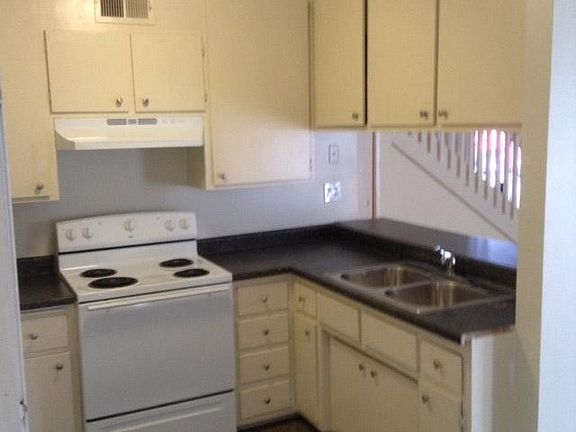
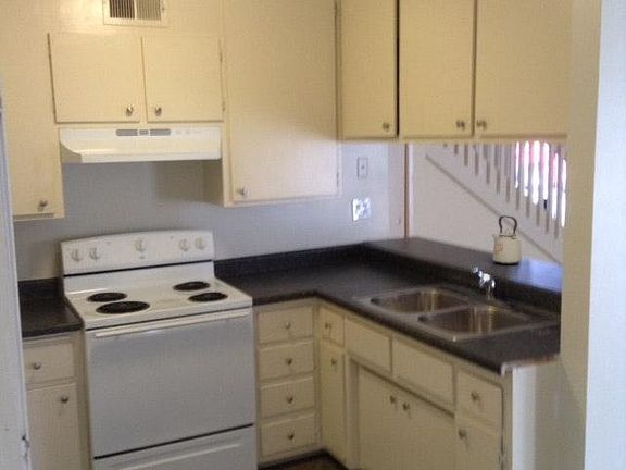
+ kettle (503, 238)
